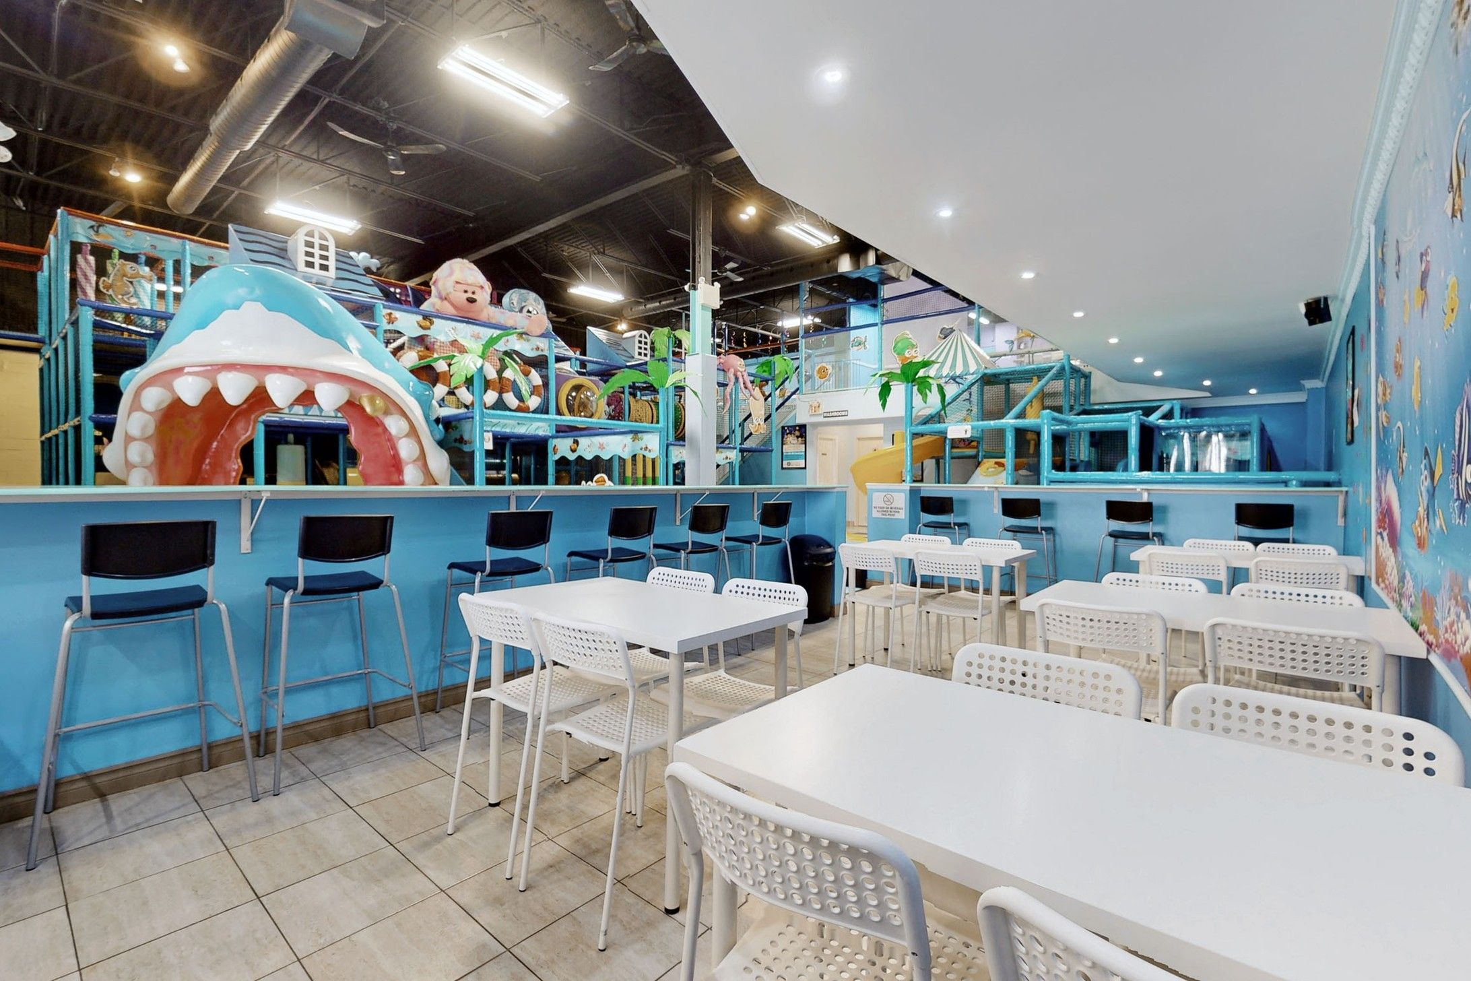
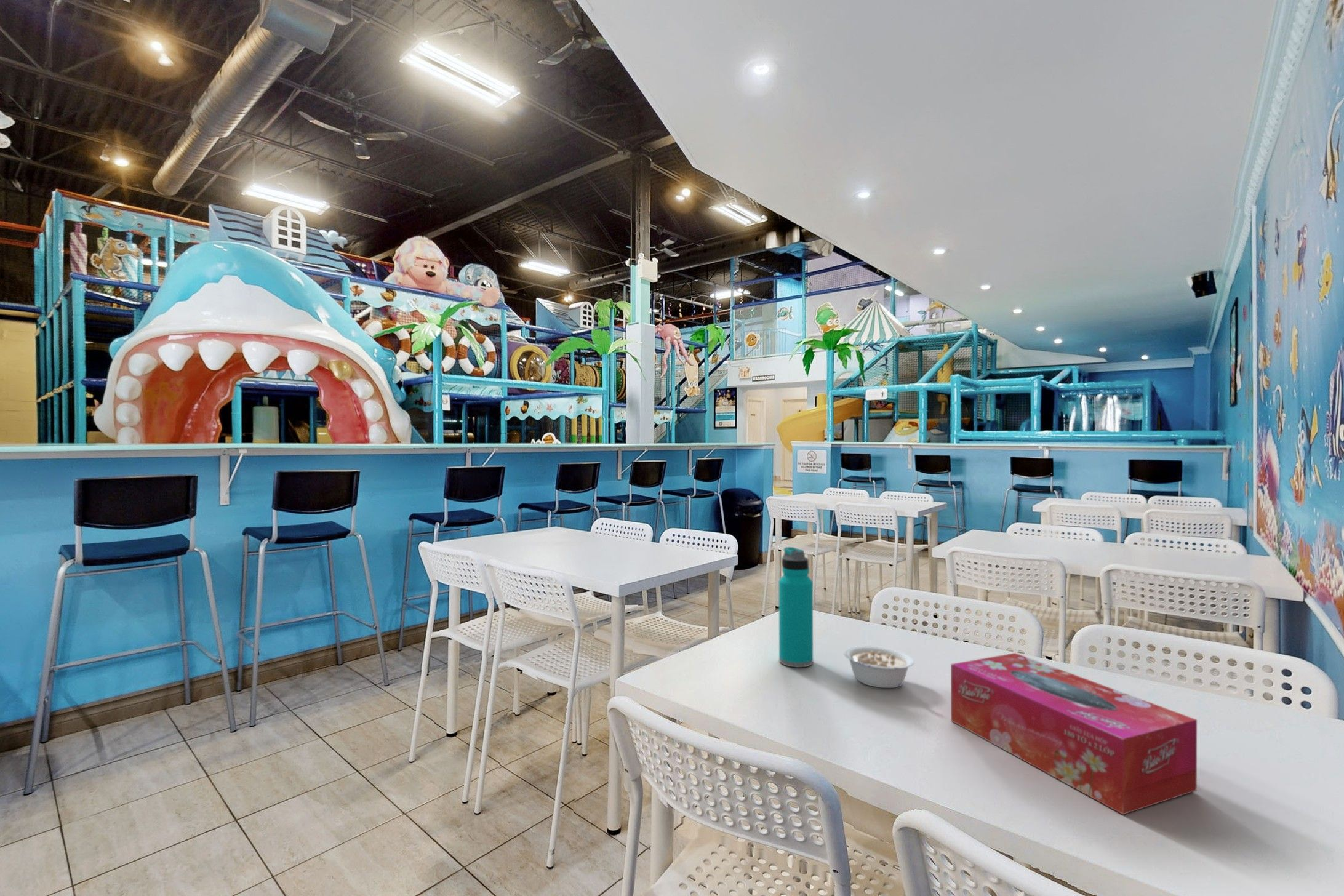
+ water bottle (796, 605)
+ legume (881, 666)
+ tissue box (1060, 720)
